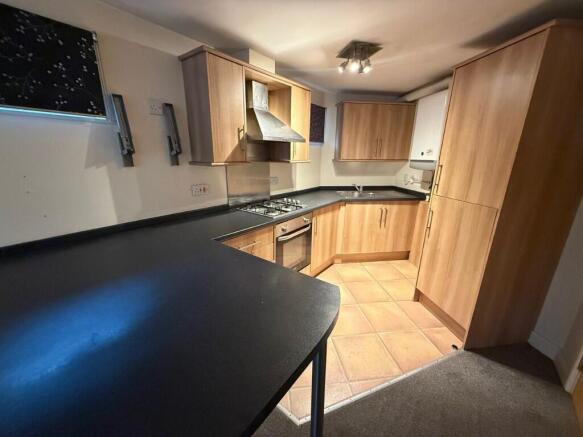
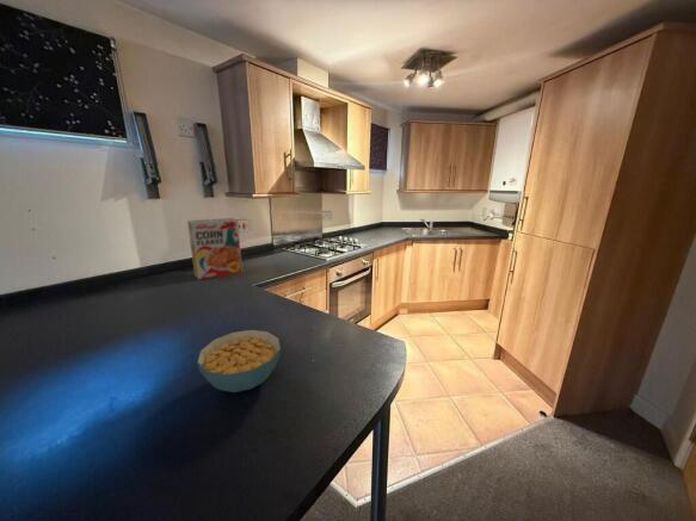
+ cereal box (216, 247)
+ cereal bowl (242, 365)
